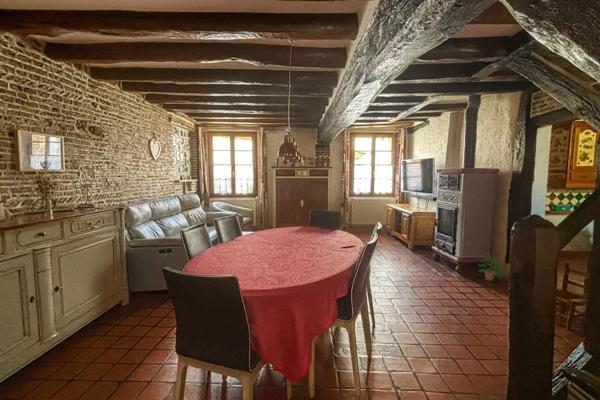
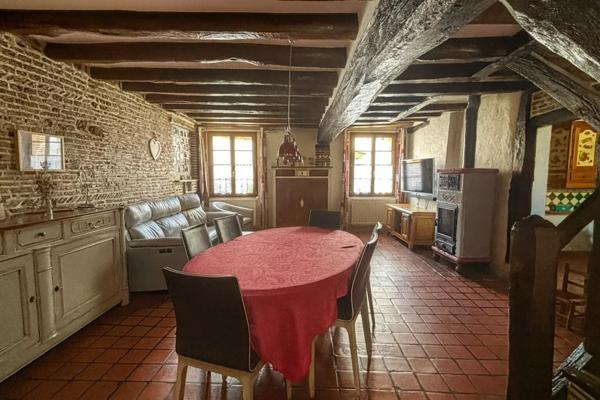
- potted plant (490, 269)
